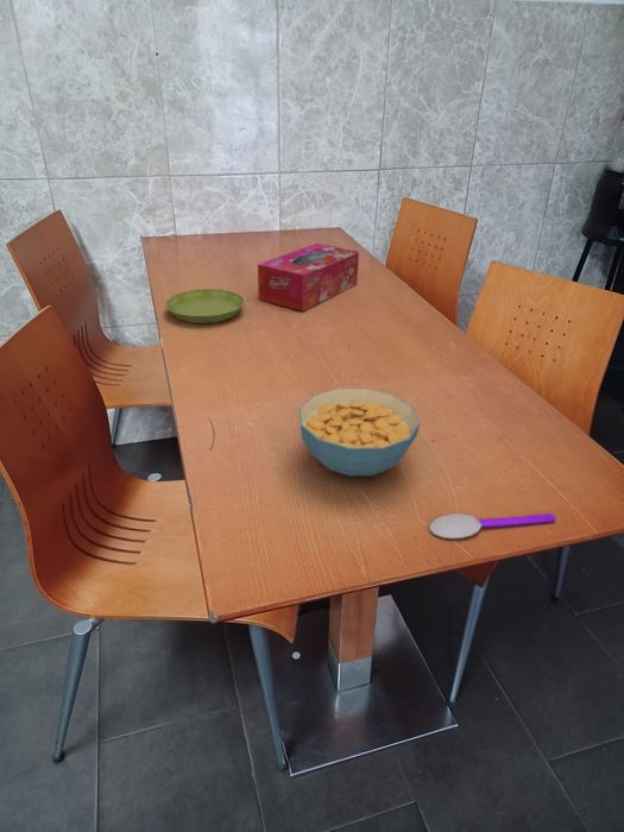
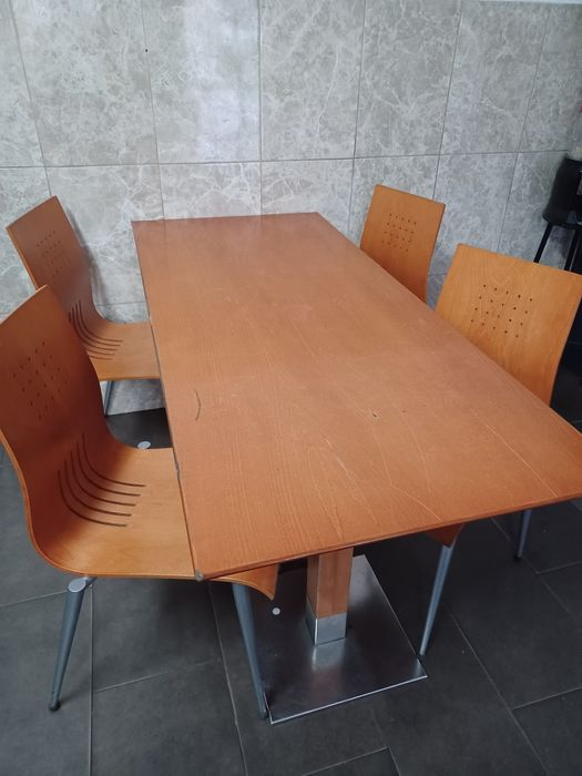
- spoon (493, 521)
- cereal bowl (357, 440)
- saucer (206, 307)
- tissue box (309, 275)
